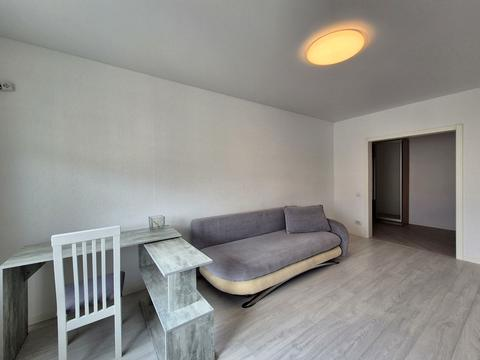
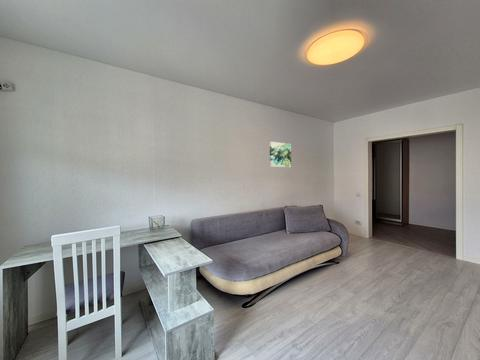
+ wall art (280, 155)
